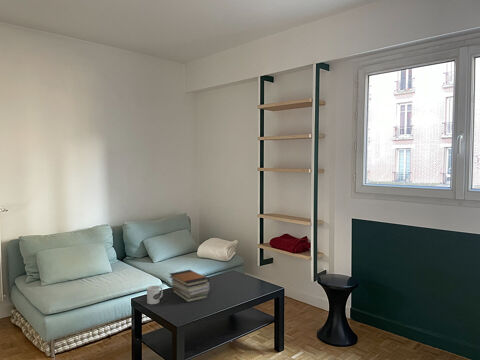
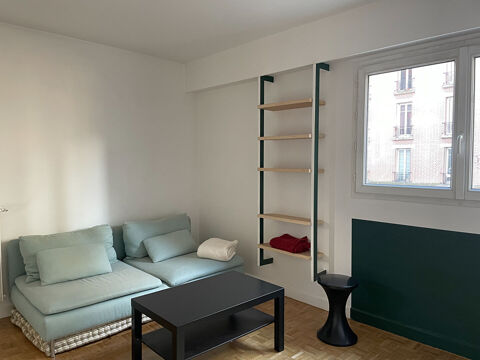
- mug (155, 294)
- book stack (189, 285)
